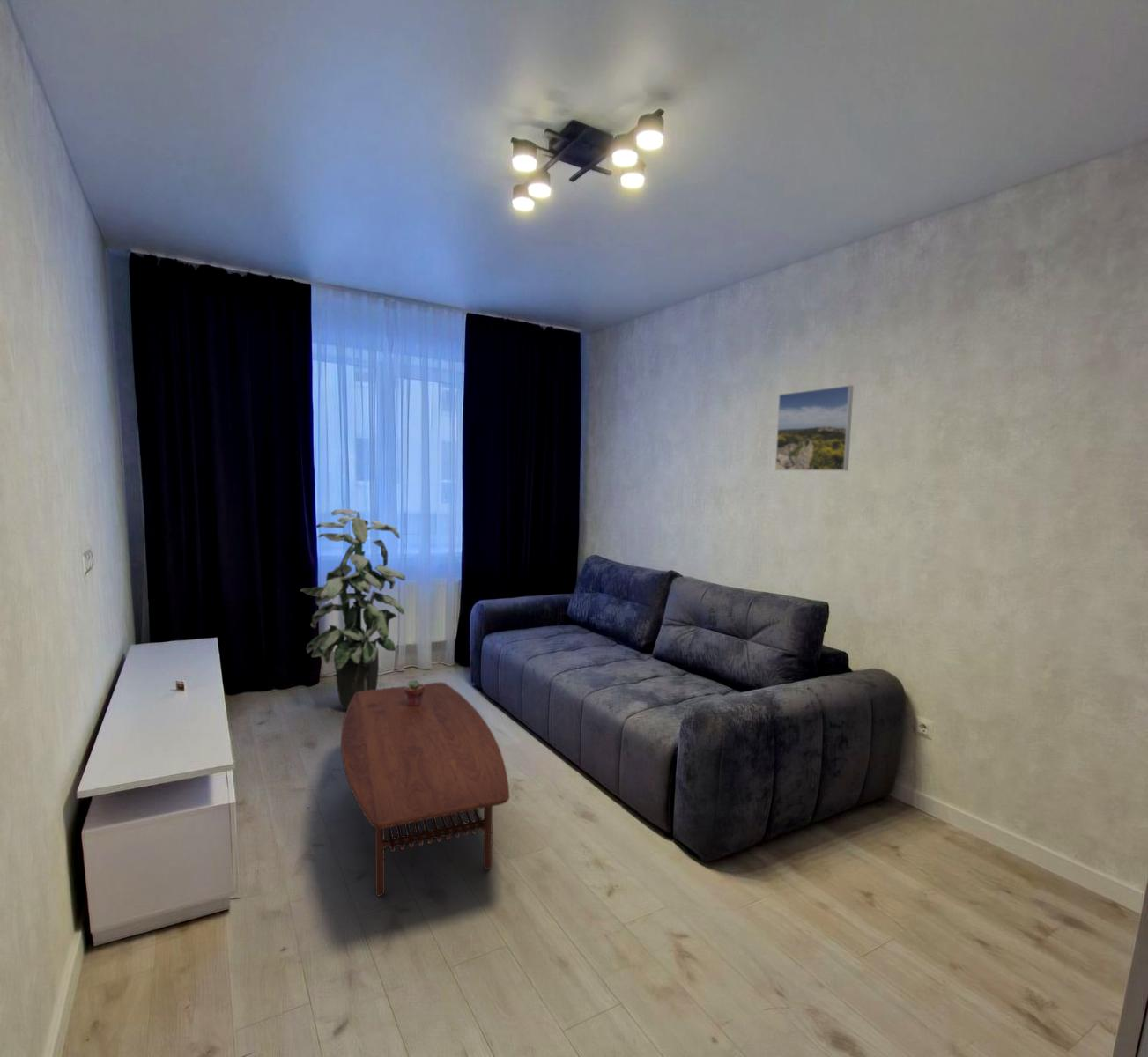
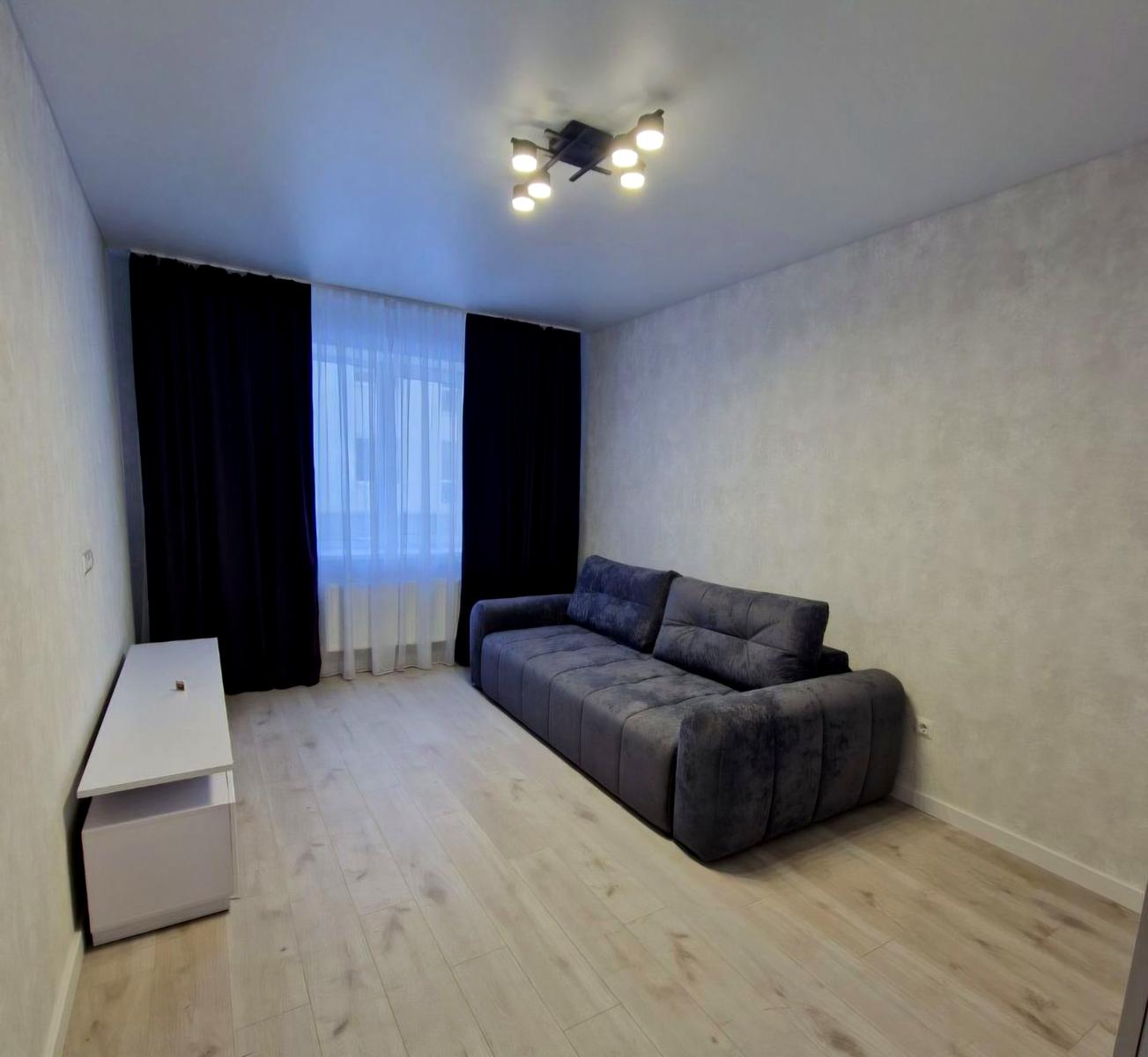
- coffee table (418, 775)
- indoor plant (352, 607)
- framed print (811, 430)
- potted succulent (414, 691)
